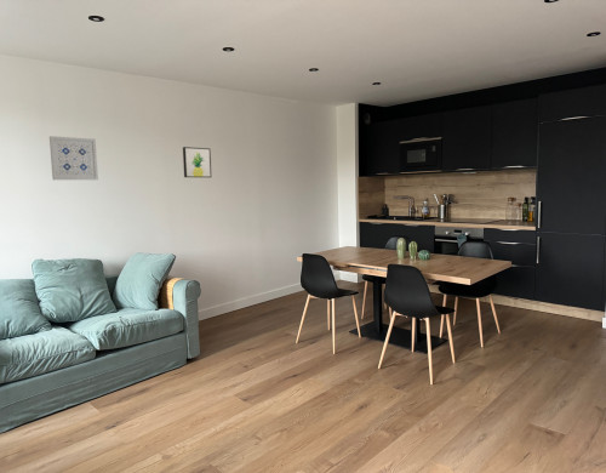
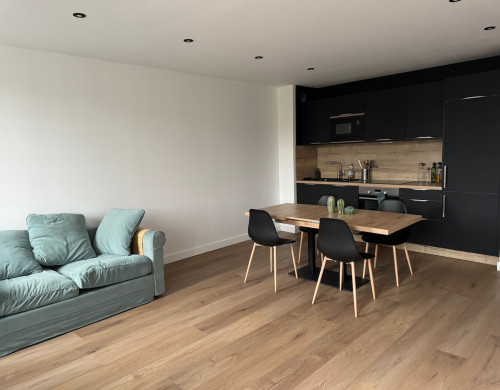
- wall art (196, 163)
- wall art (74, 159)
